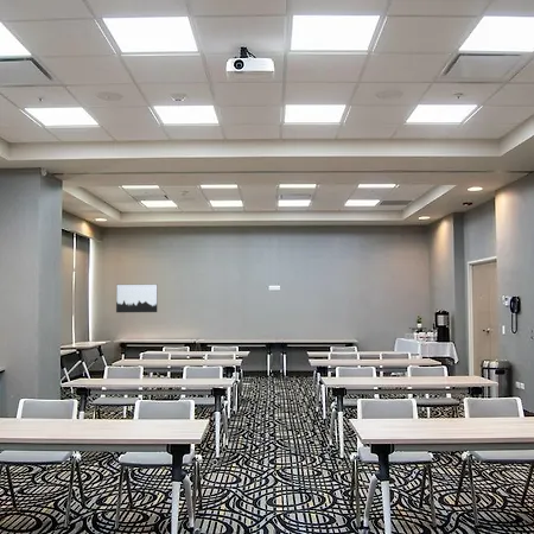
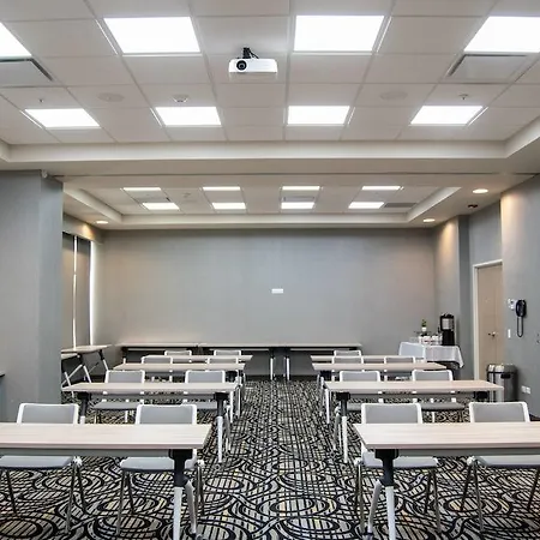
- wall art (136, 298)
